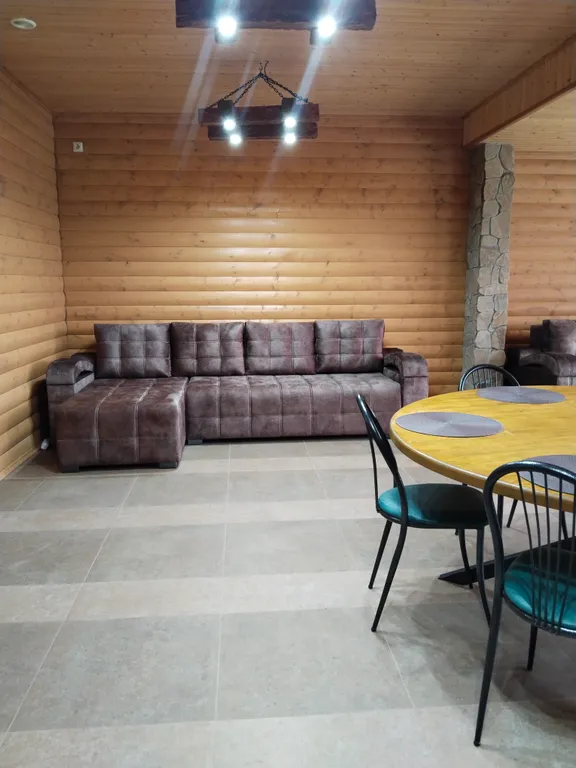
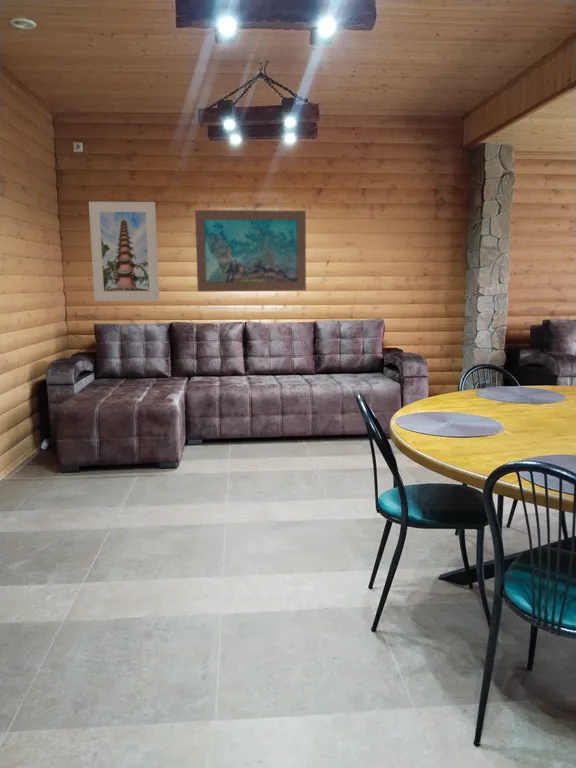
+ wall art (251, 251)
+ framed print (124, 251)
